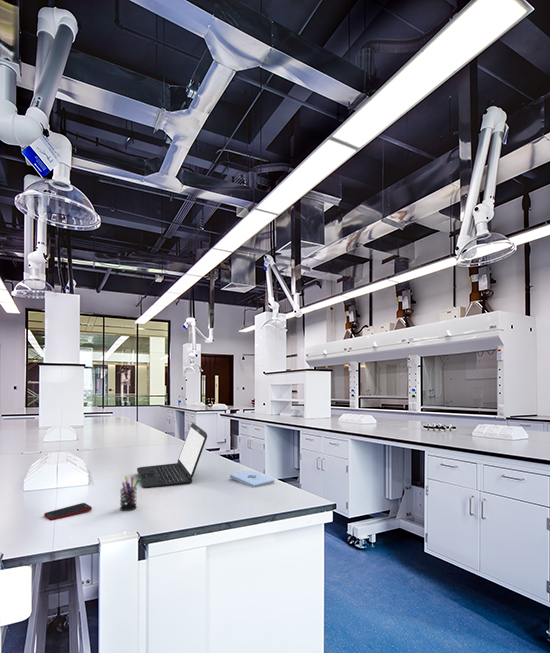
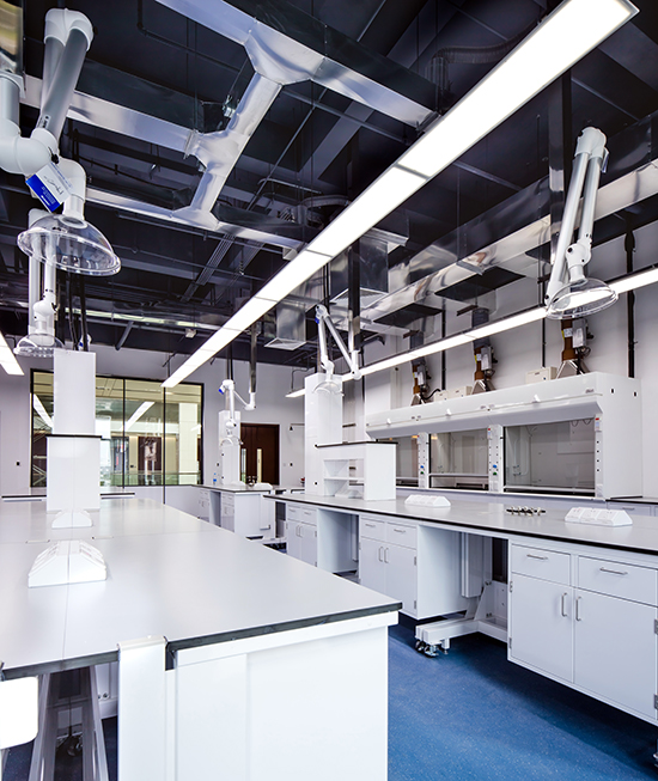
- laptop (179, 456)
- cell phone (68, 511)
- notepad (252, 478)
- pen holder (130, 491)
